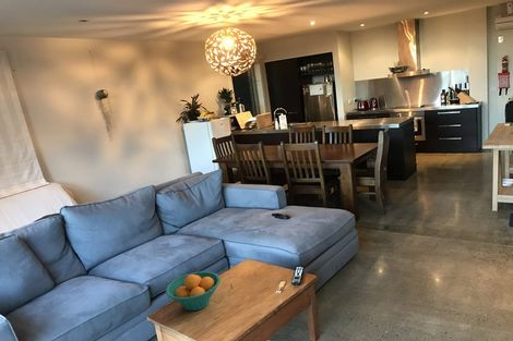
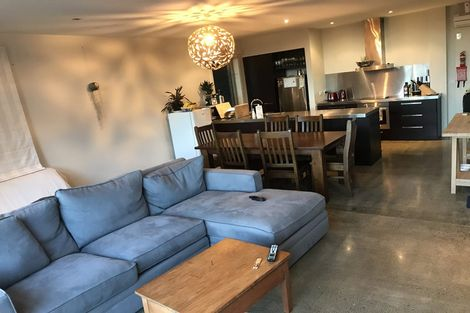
- fruit bowl (193, 289)
